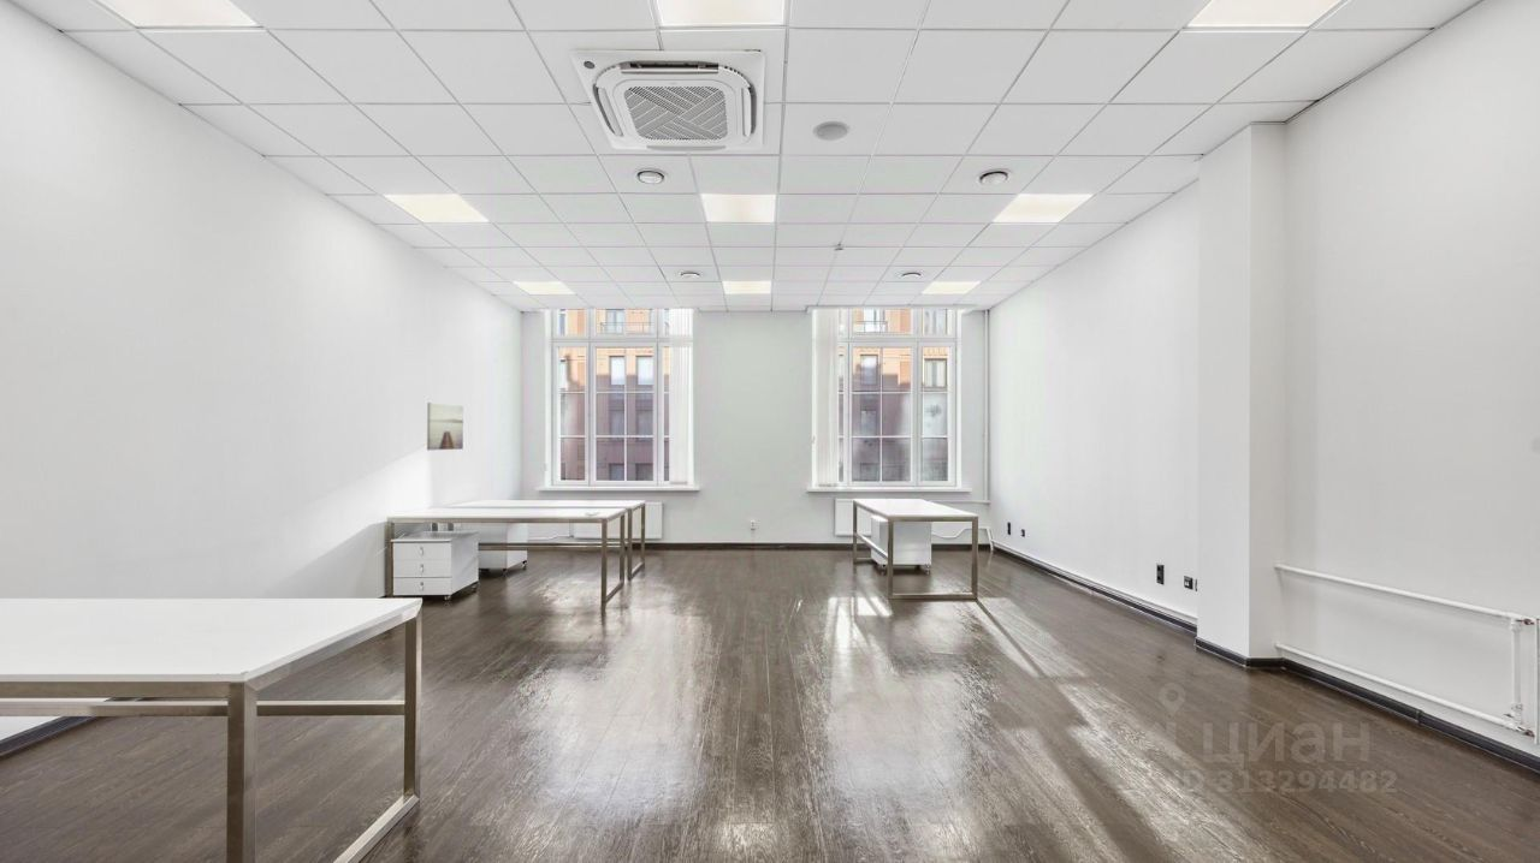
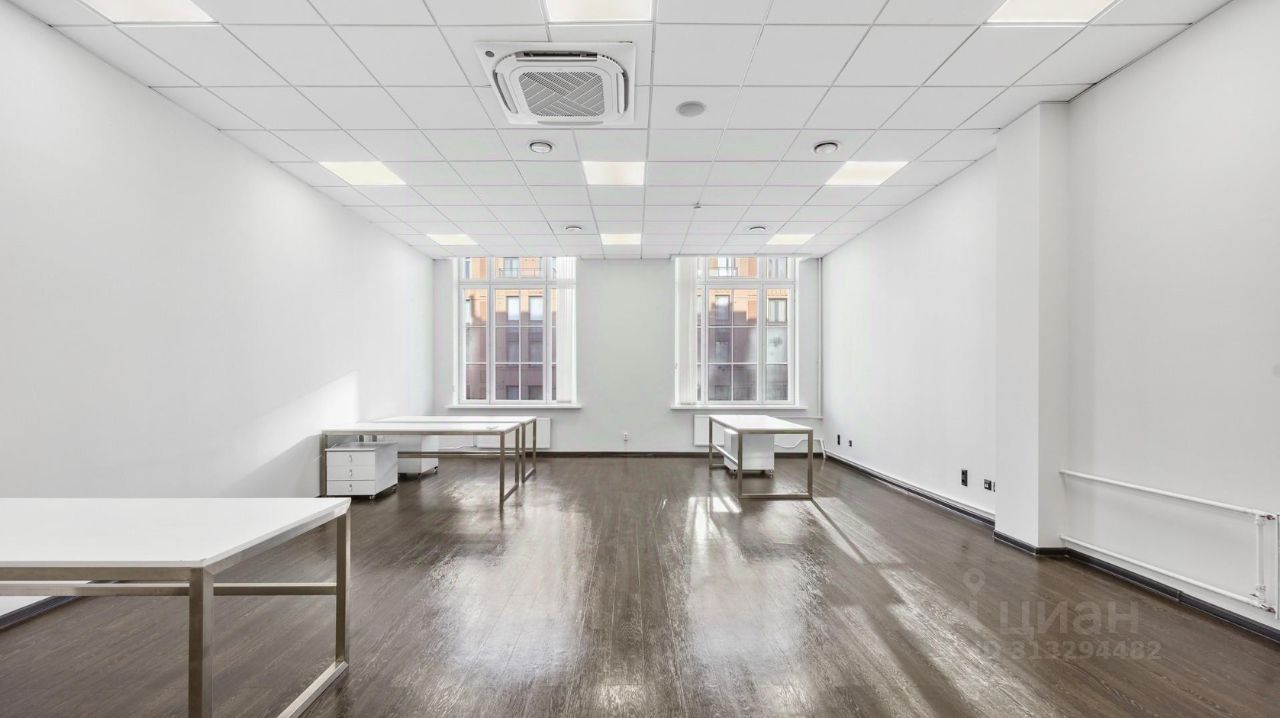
- wall art (445, 427)
